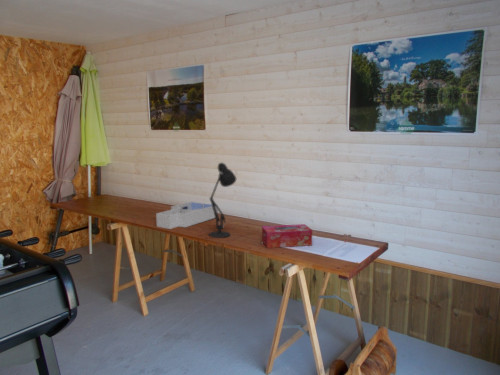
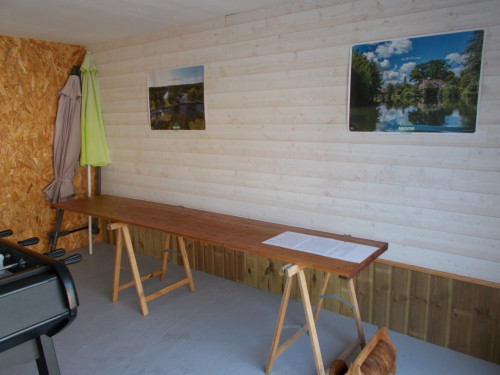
- desk organizer (184, 214)
- tissue box (286, 235)
- desk lamp (216, 204)
